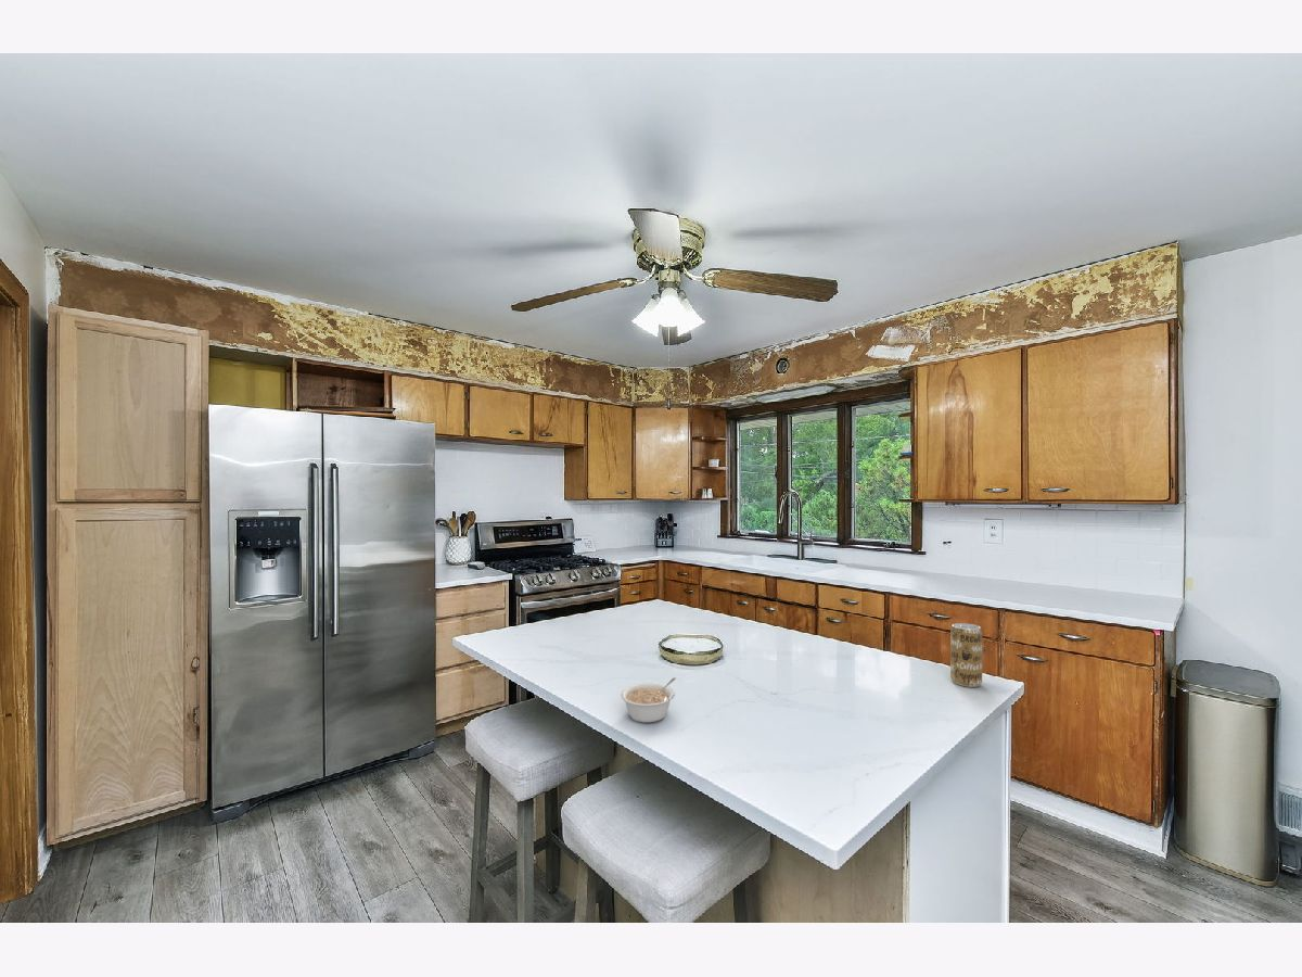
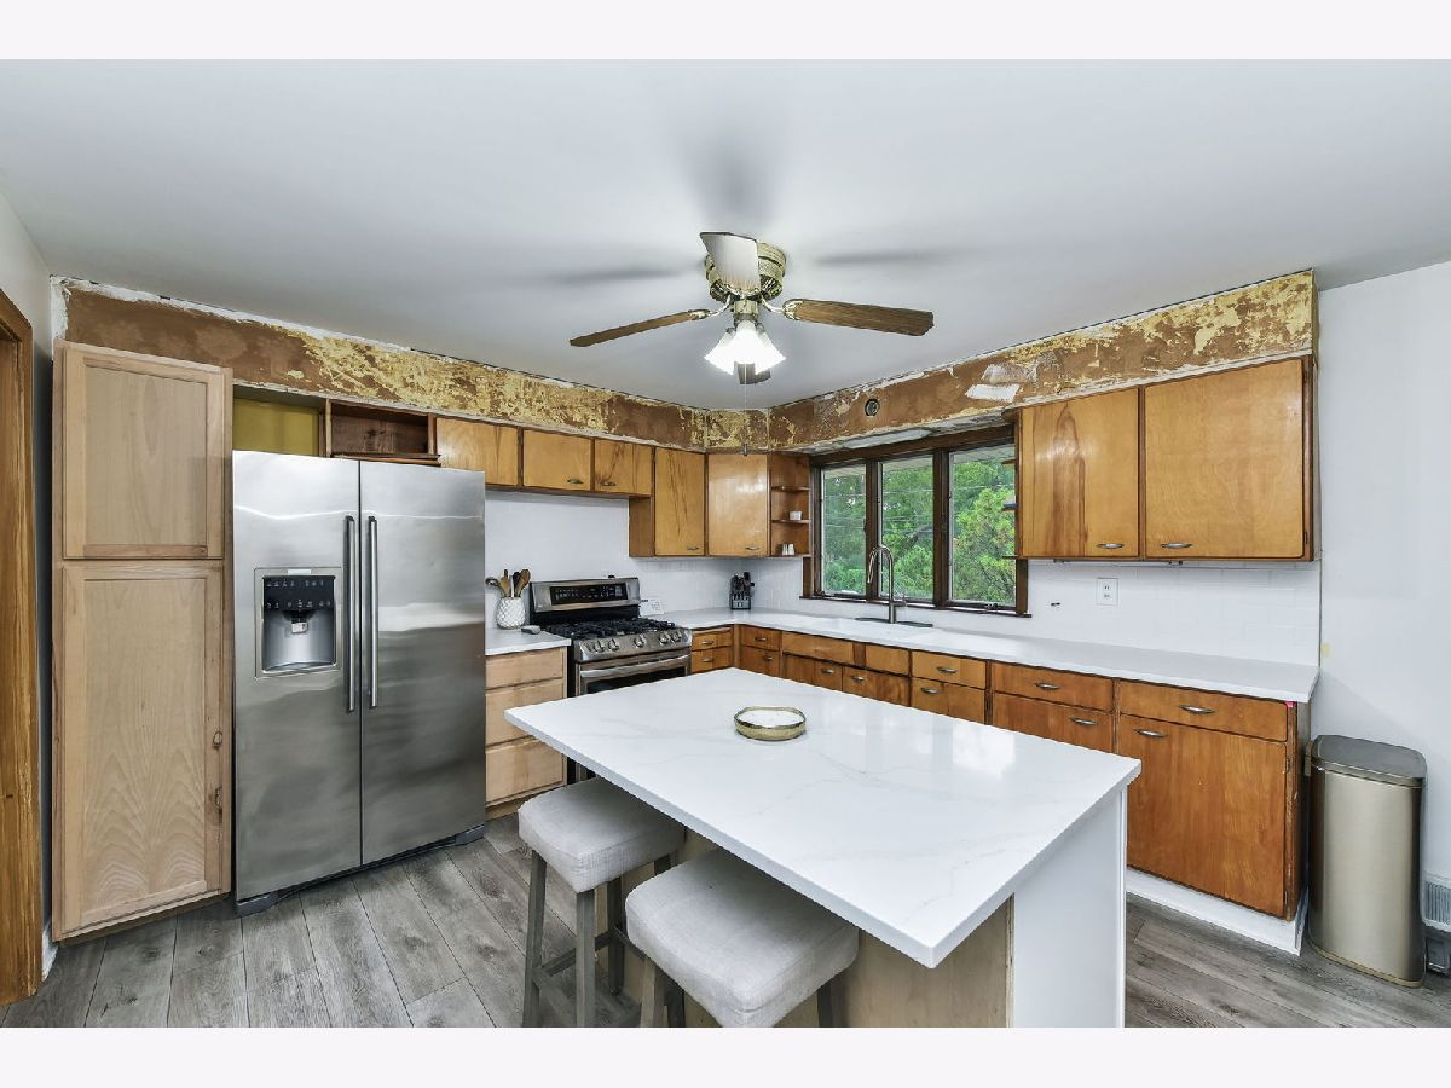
- beverage can (966, 654)
- legume (648, 700)
